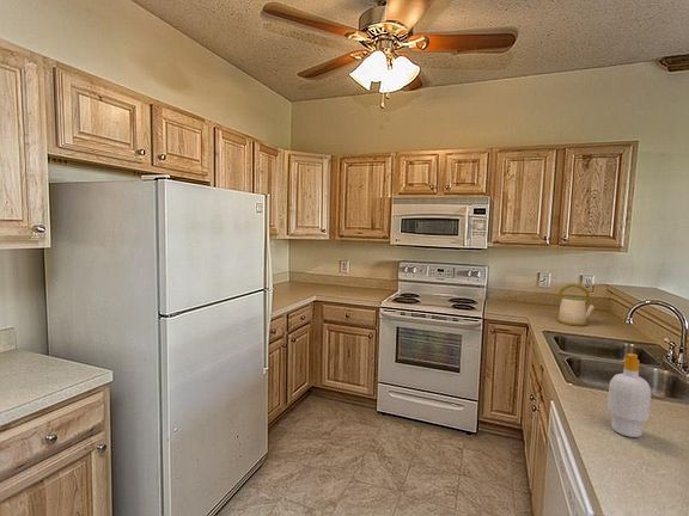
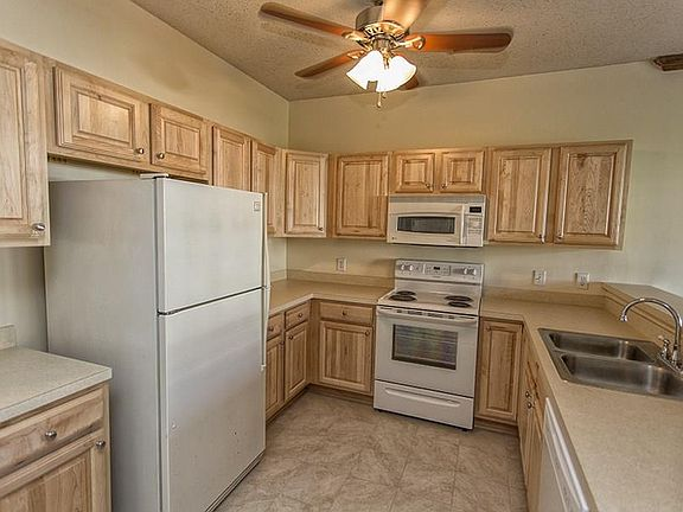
- kettle (575, 303)
- soap bottle (629, 393)
